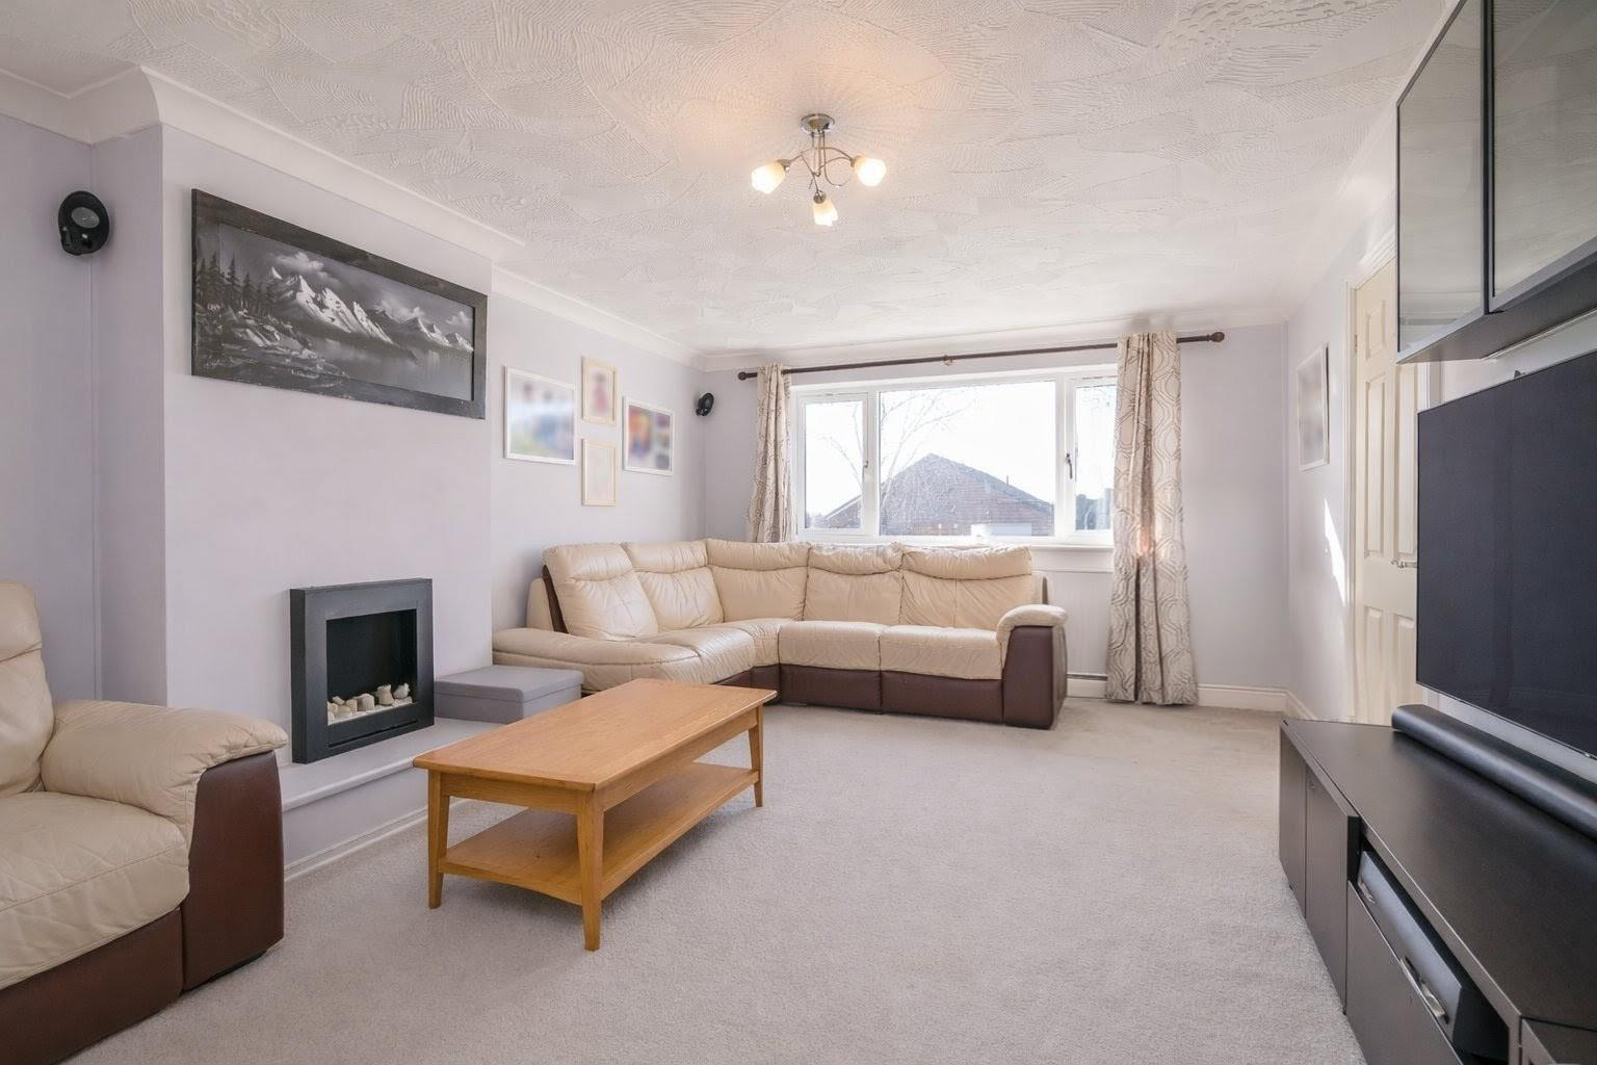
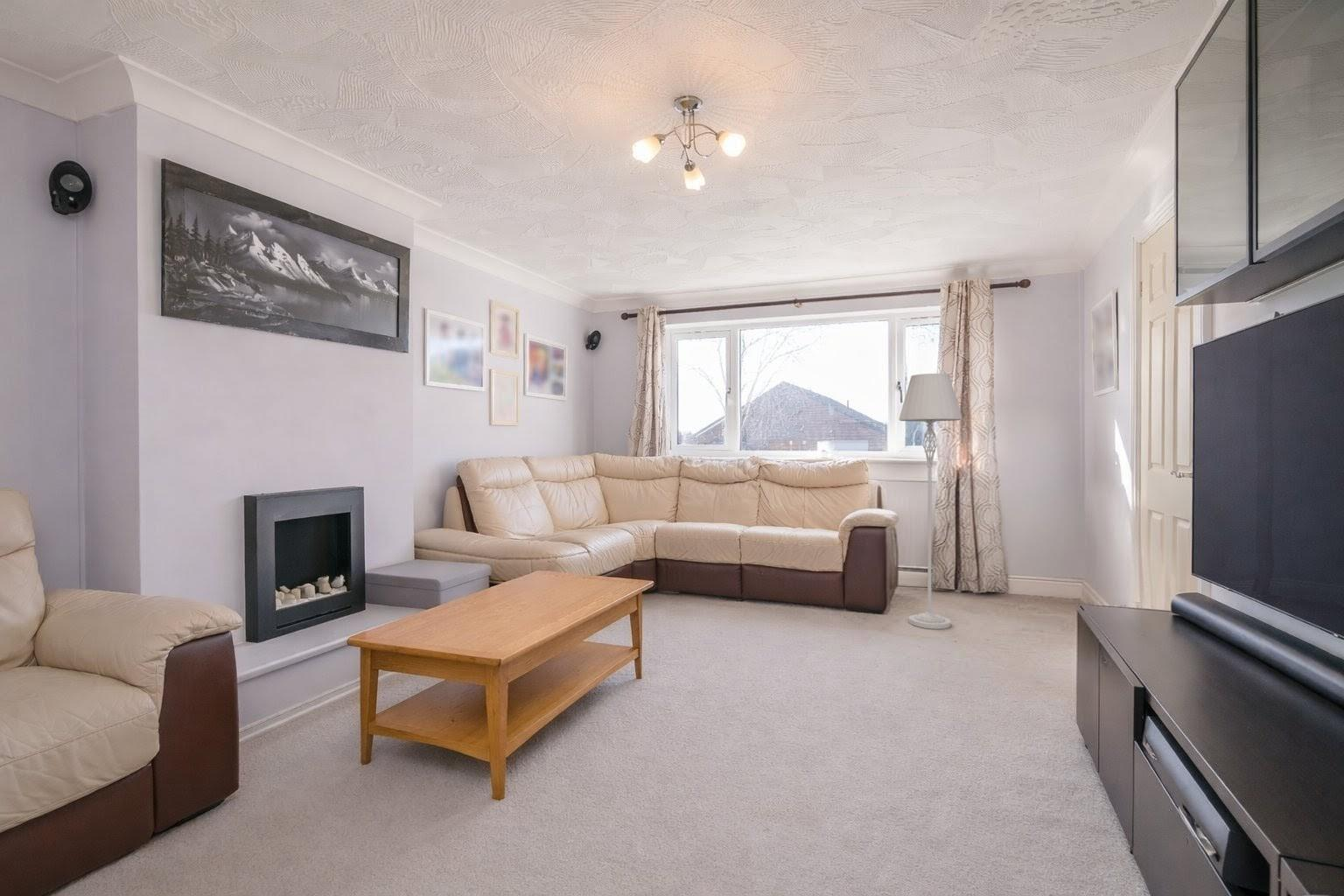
+ floor lamp (929, 499)
